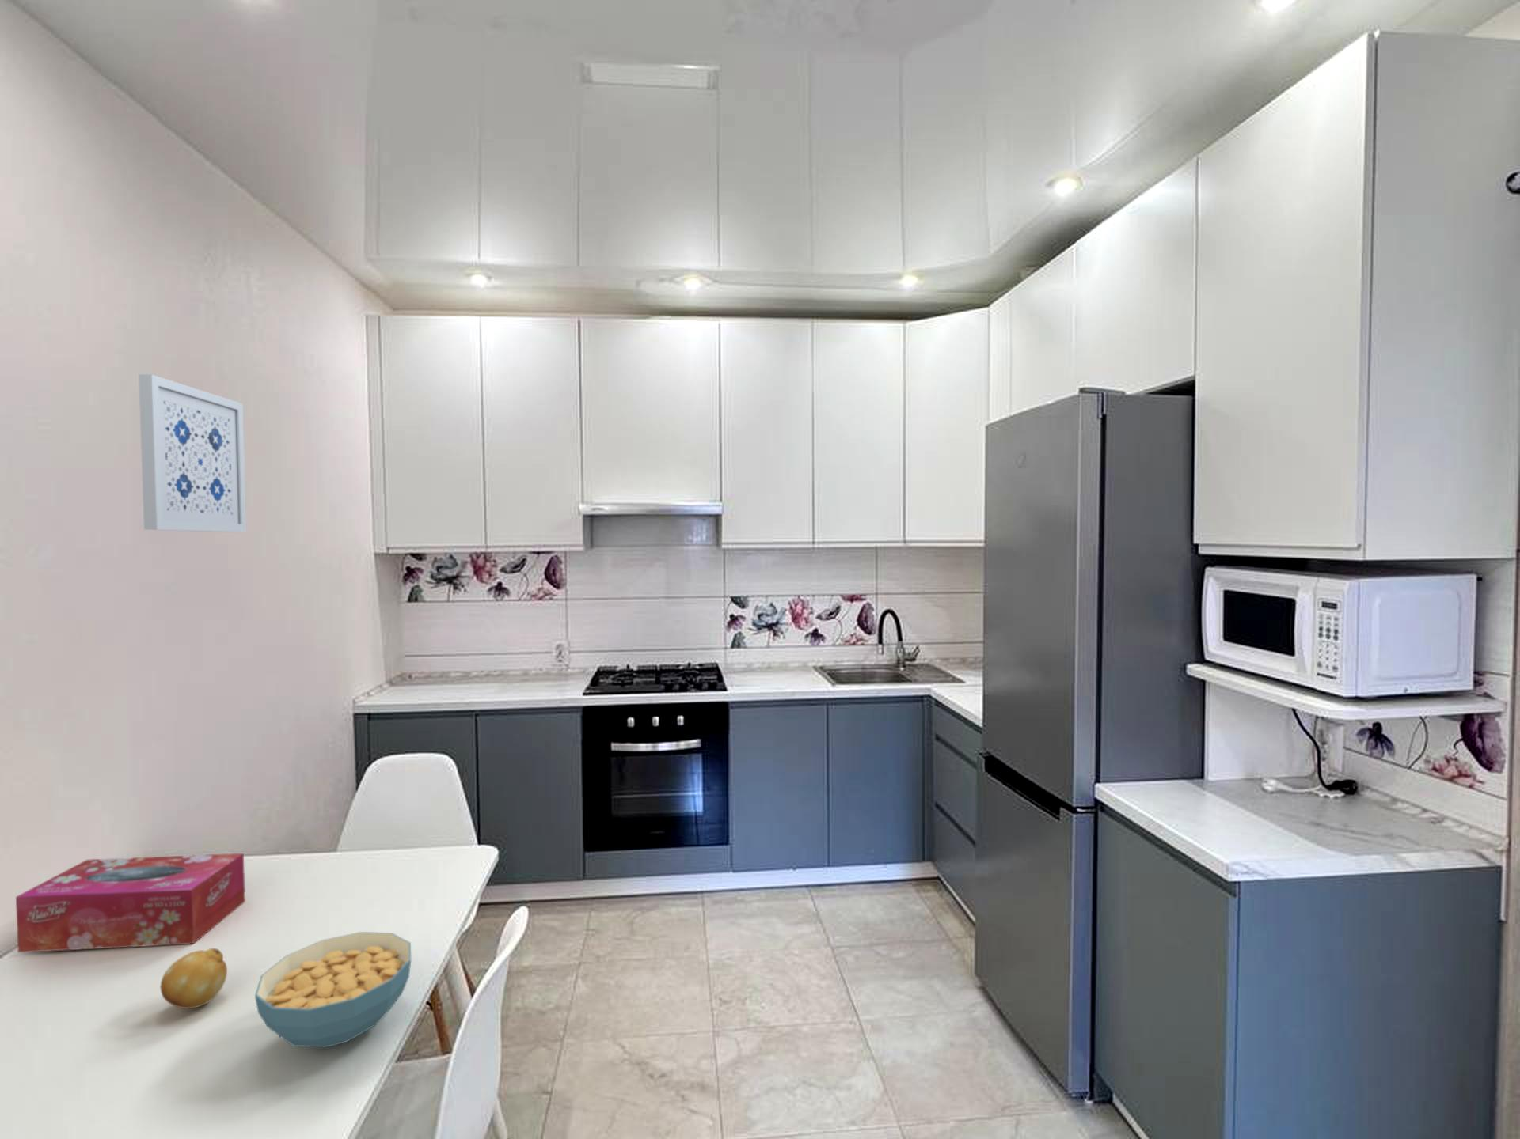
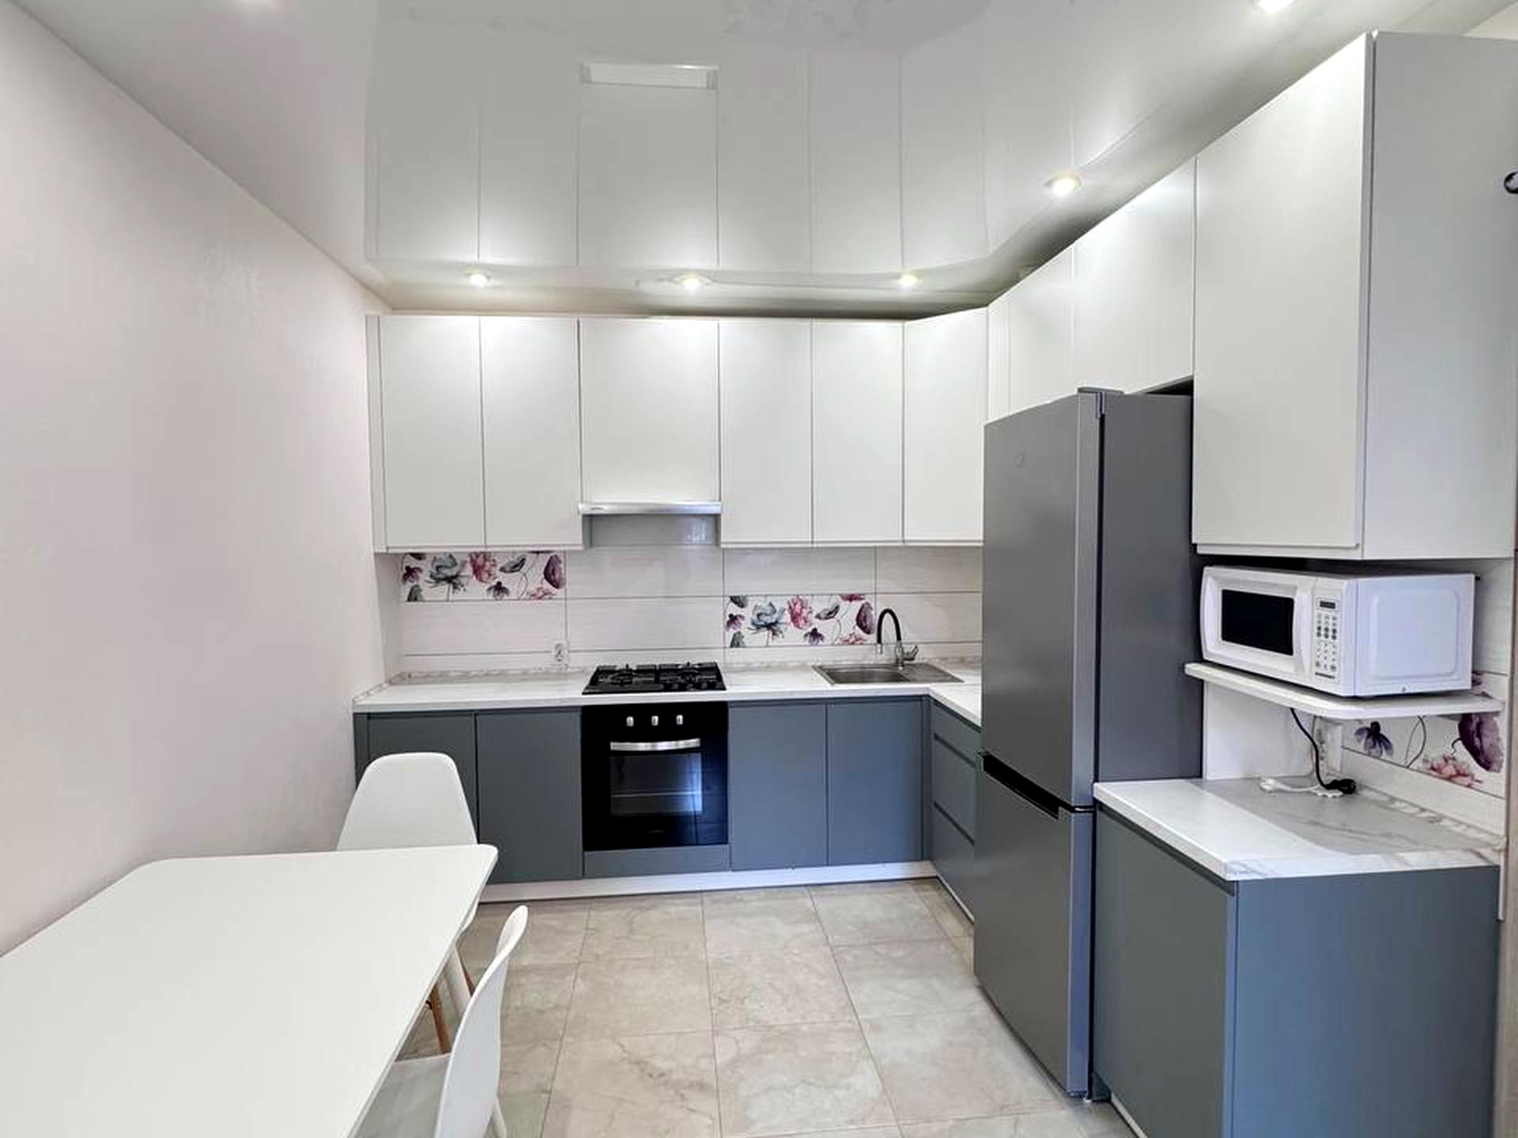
- tissue box (138, 900)
- cereal bowl (338, 1000)
- wall art (197, 461)
- fruit (194, 979)
